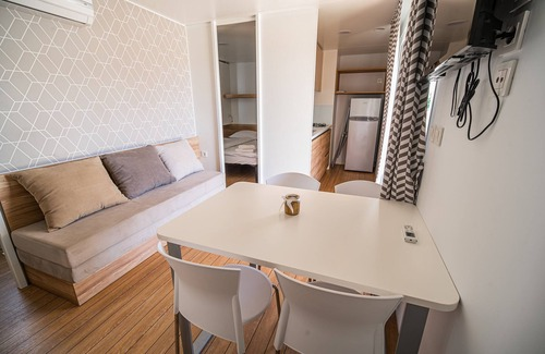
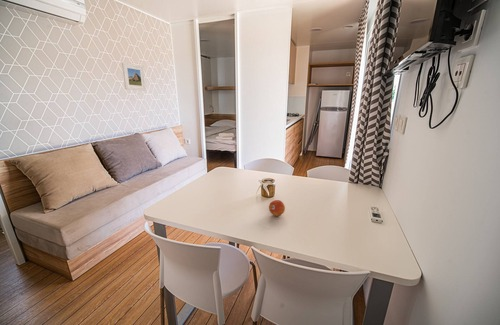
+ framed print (134, 77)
+ fruit (276, 208)
